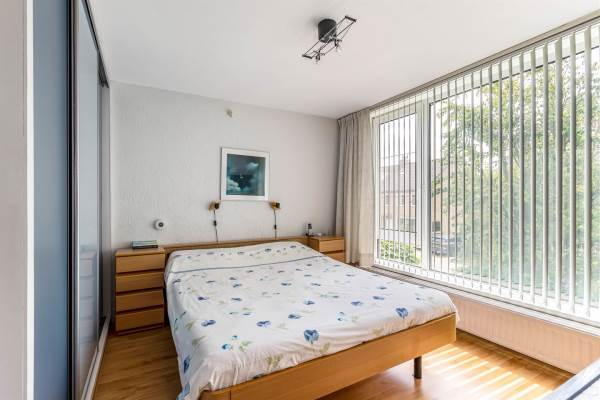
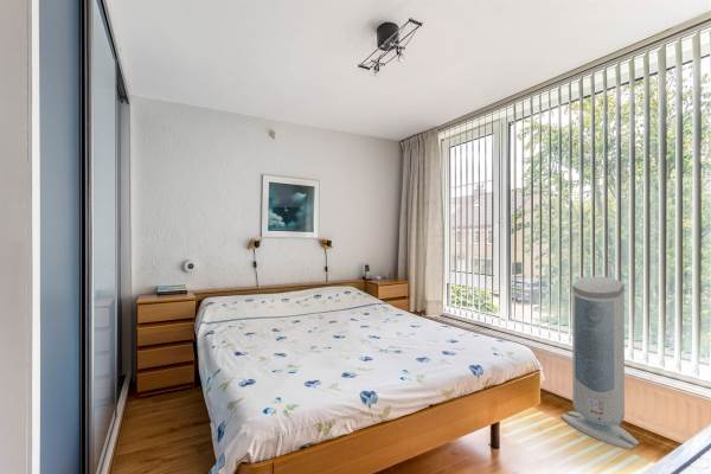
+ air purifier (597, 353)
